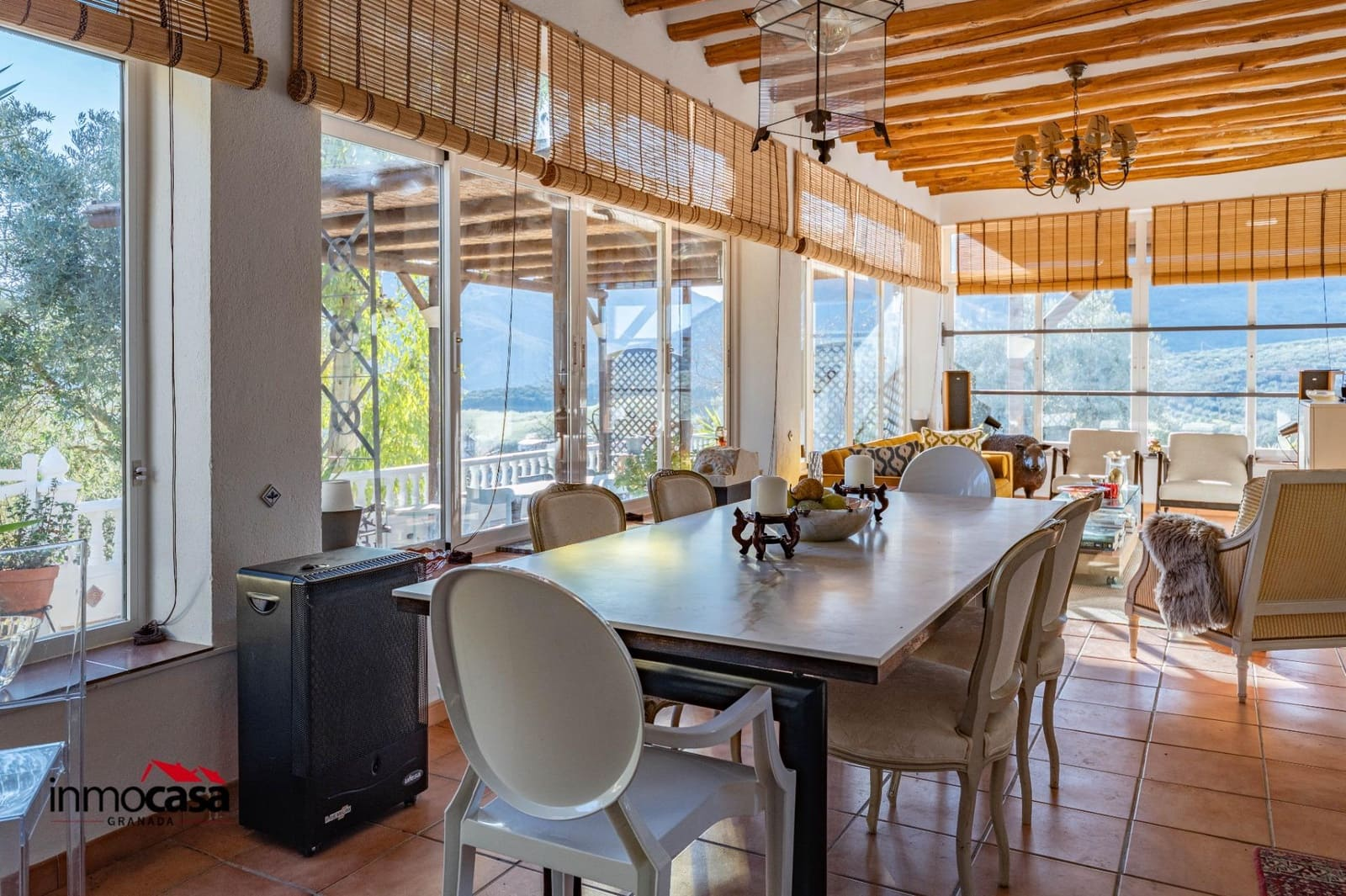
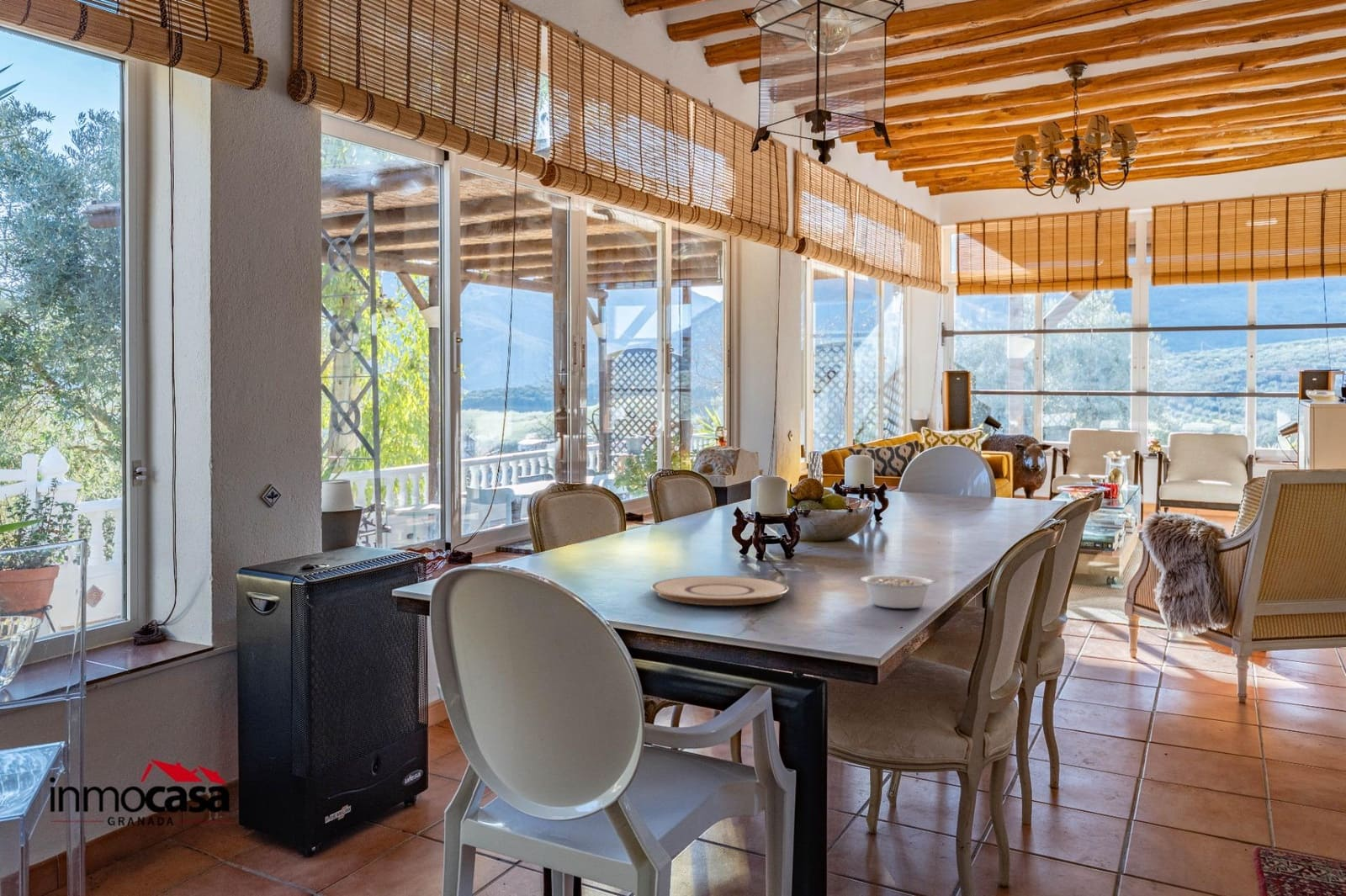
+ legume (899, 590)
+ plate (719, 590)
